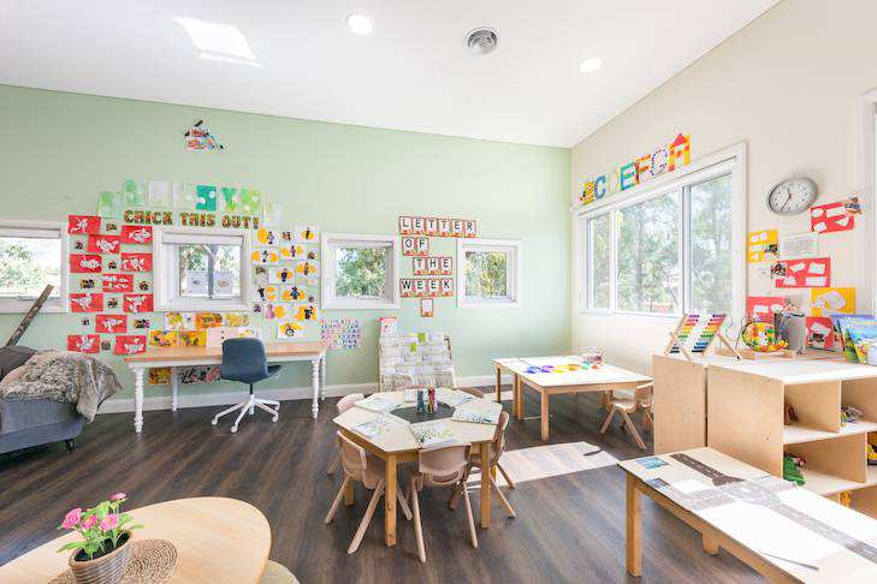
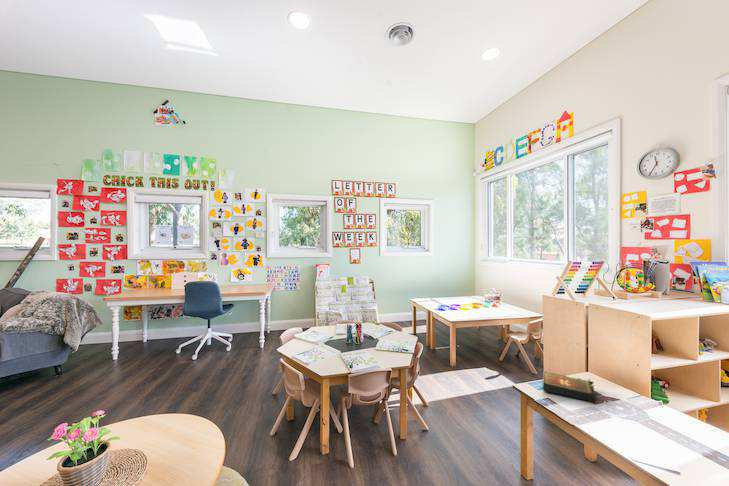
+ book (569, 386)
